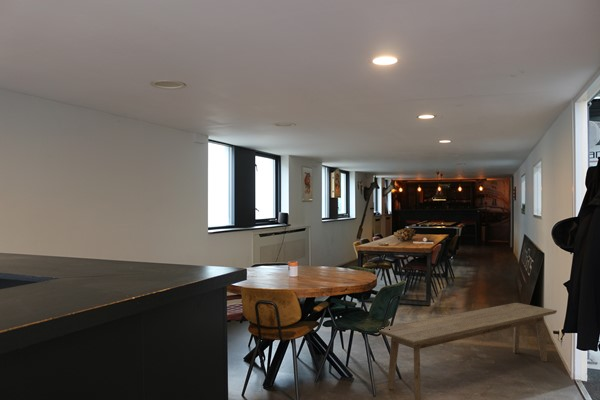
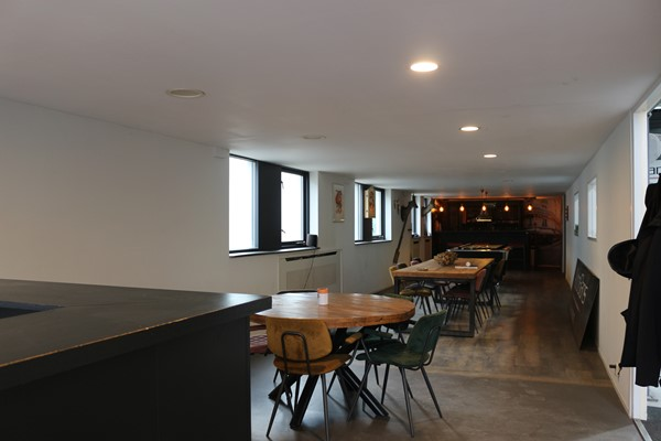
- bench (472, 336)
